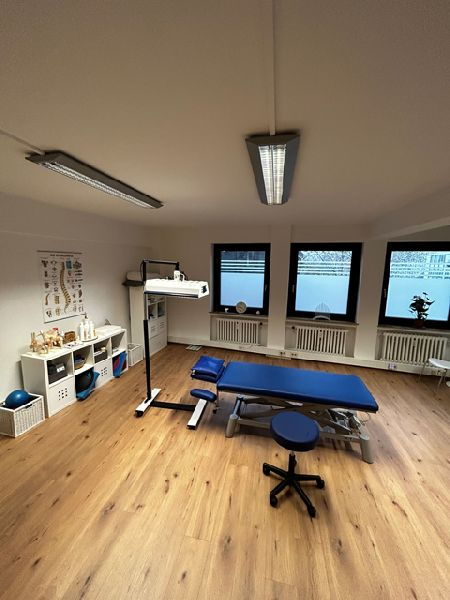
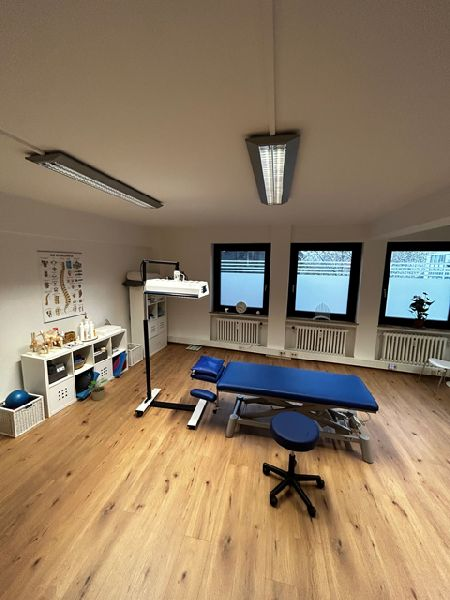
+ potted plant (96, 388)
